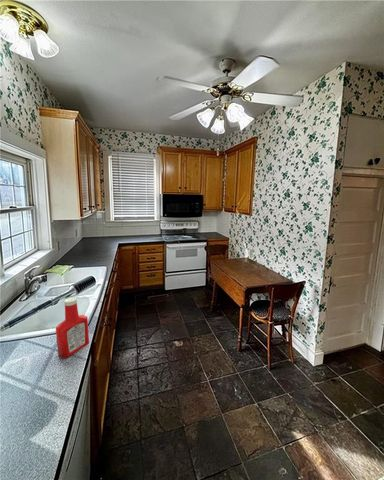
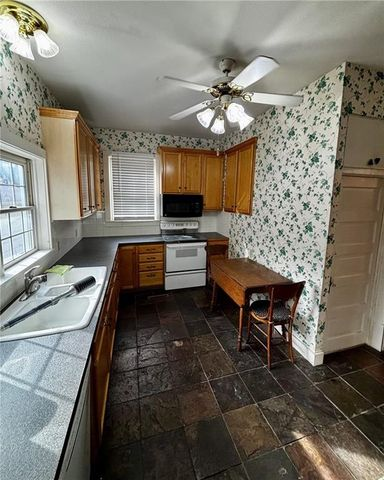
- soap bottle (72, 324)
